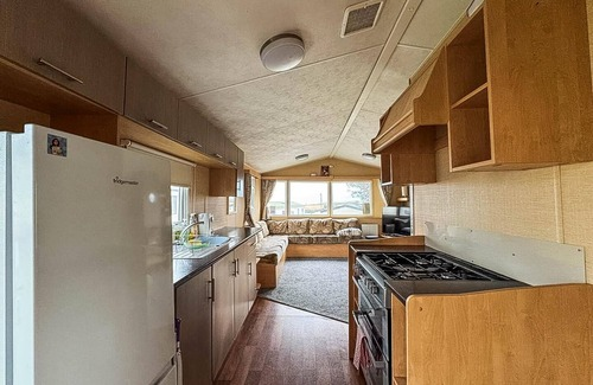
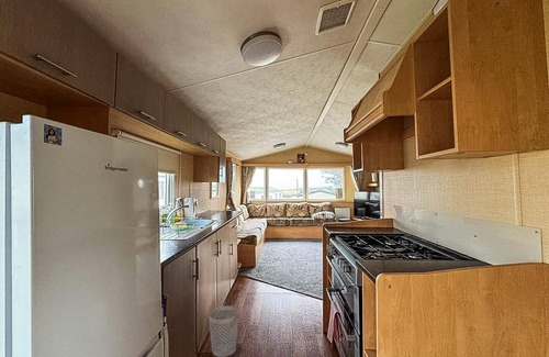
+ wastebasket (223, 331)
